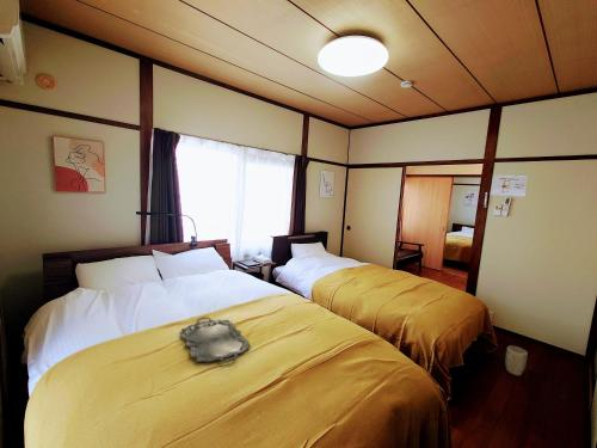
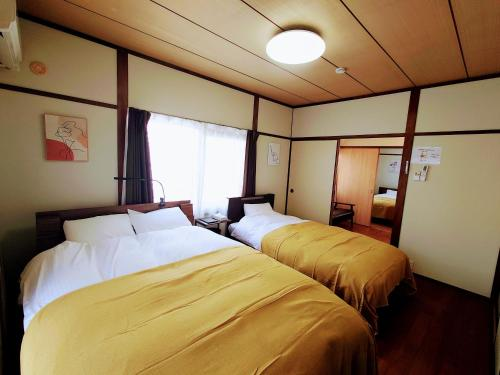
- plant pot (515, 361)
- serving tray (214, 337)
